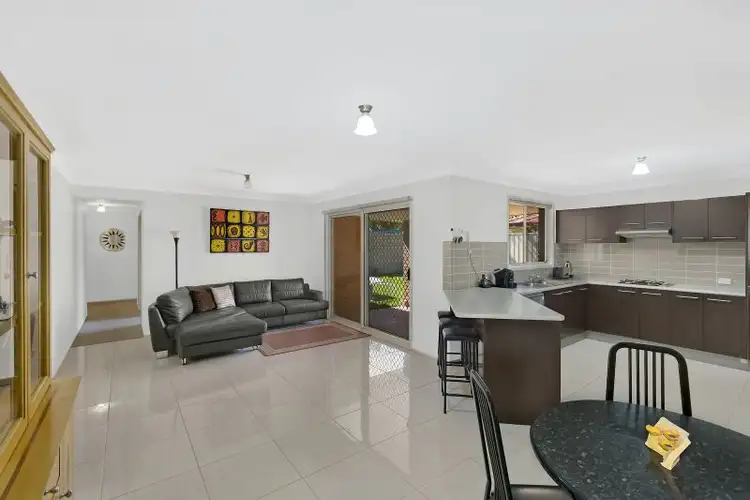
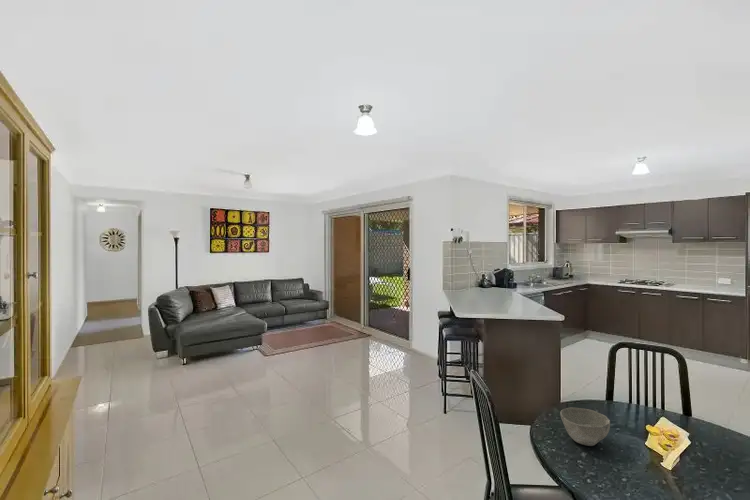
+ bowl (584, 427)
